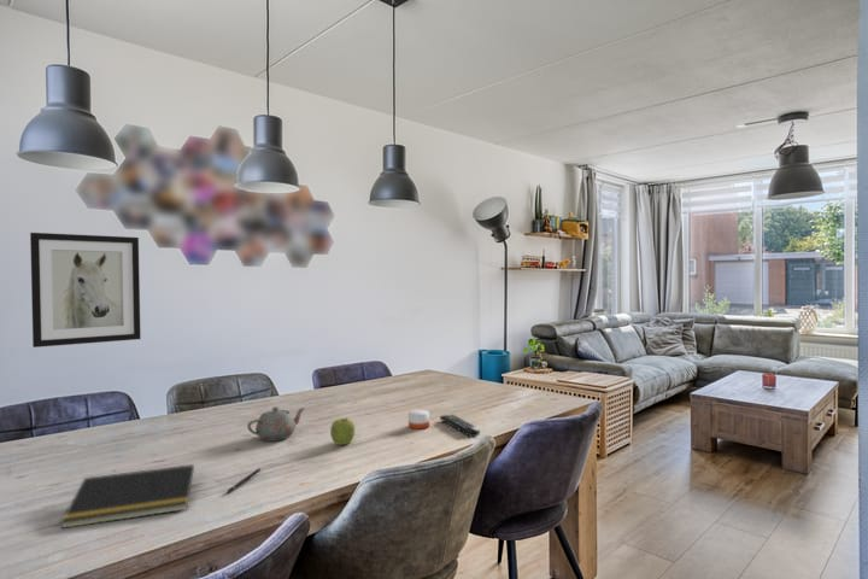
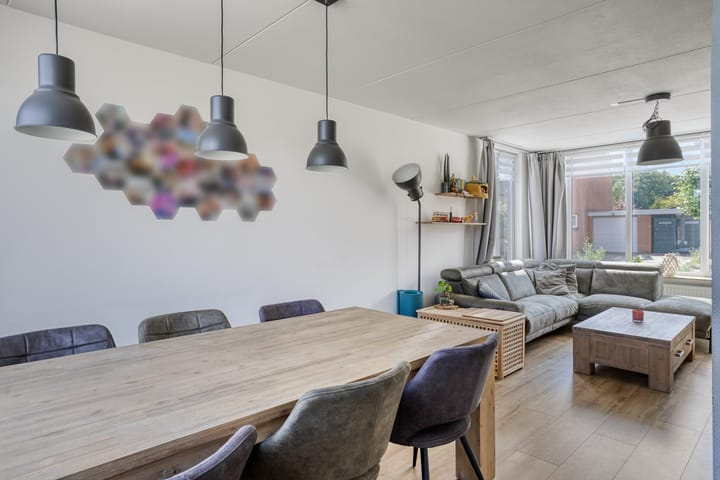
- remote control (458, 423)
- wall art (88, 288)
- pen (244, 480)
- candle (418, 411)
- notepad (134, 492)
- fruit (342, 429)
- teapot (277, 421)
